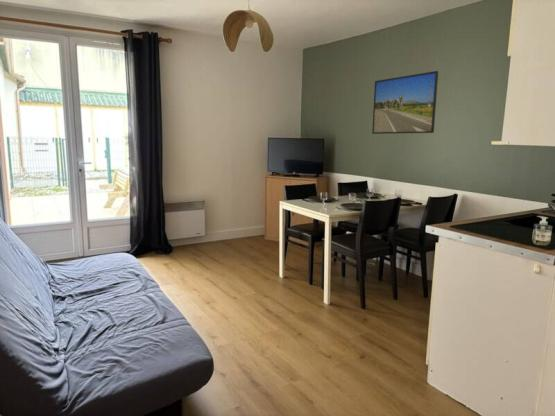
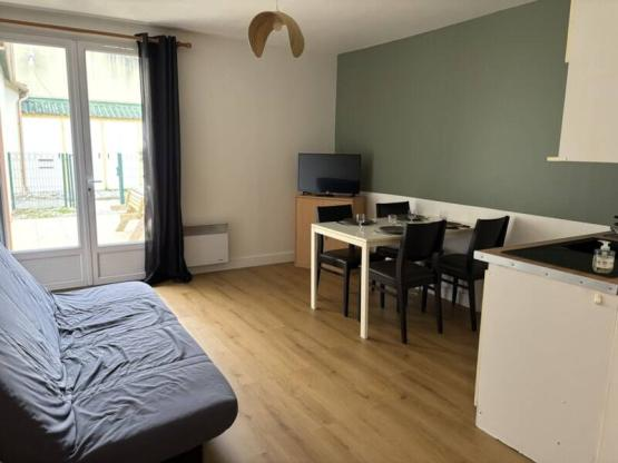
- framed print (402, 105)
